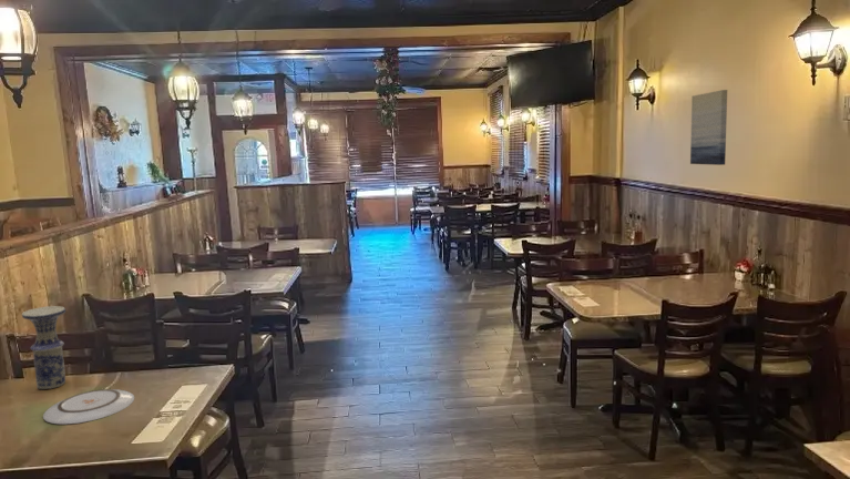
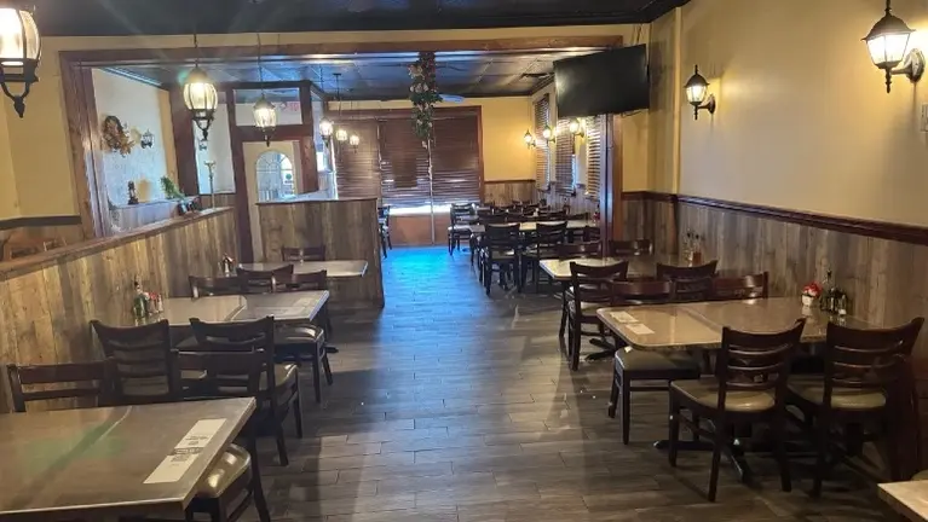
- plate (90, 402)
- wall art (707, 129)
- vase (49, 347)
